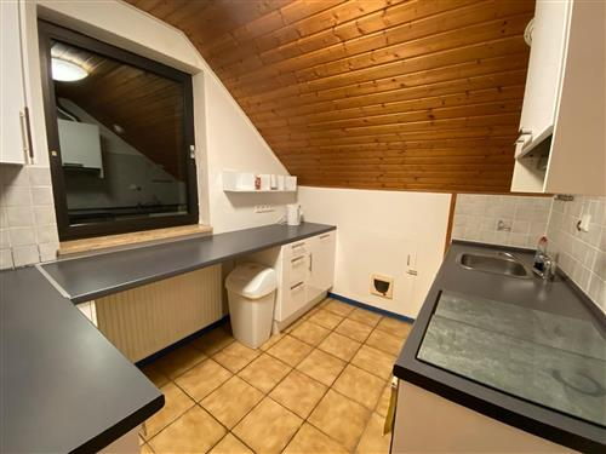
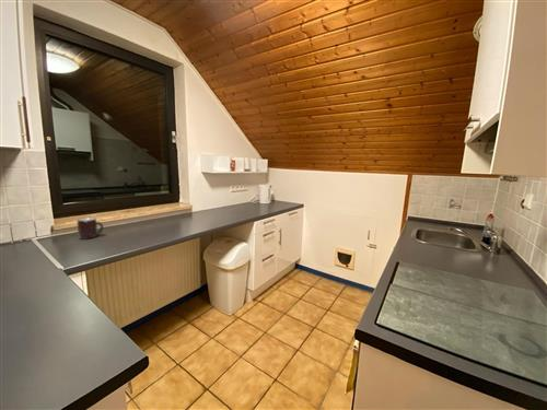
+ mug (90, 227)
